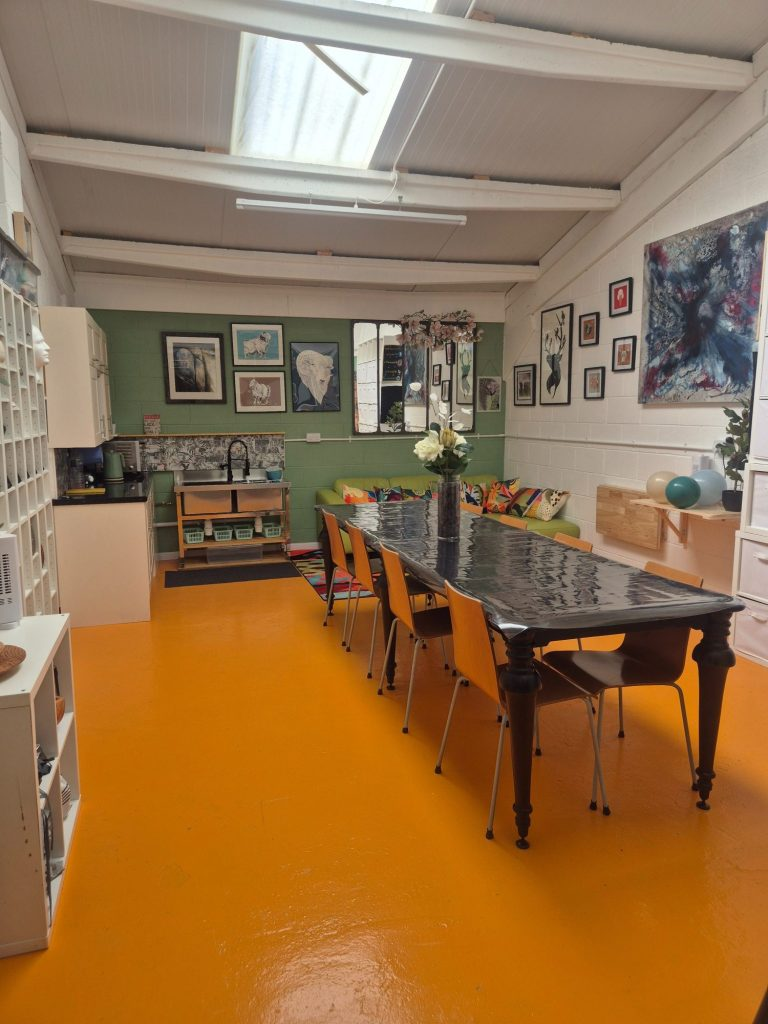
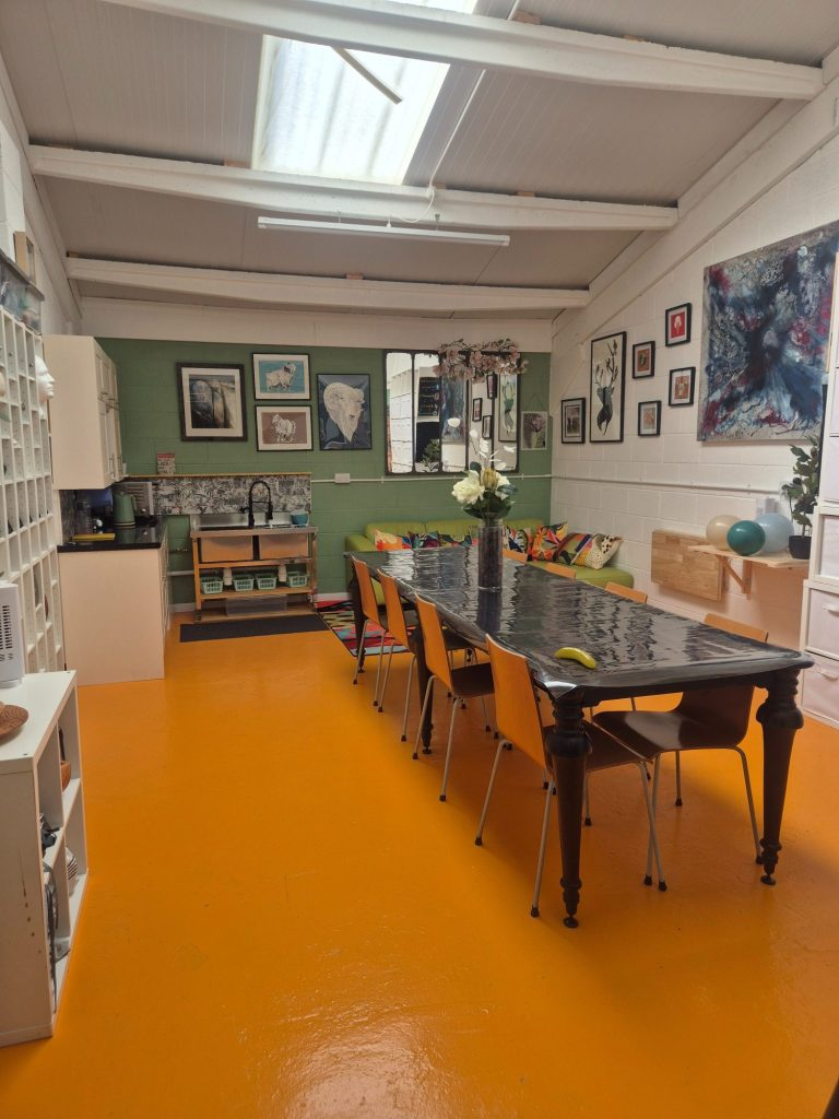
+ banana (576, 657)
